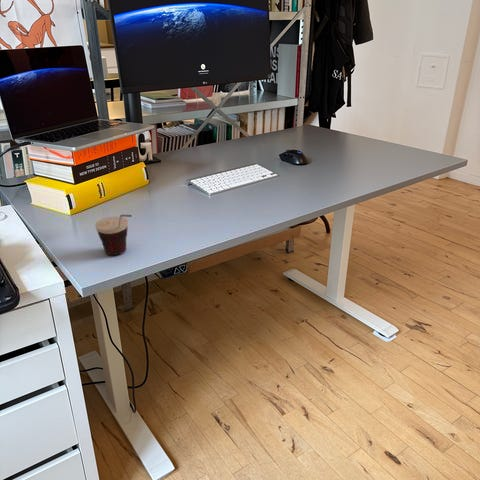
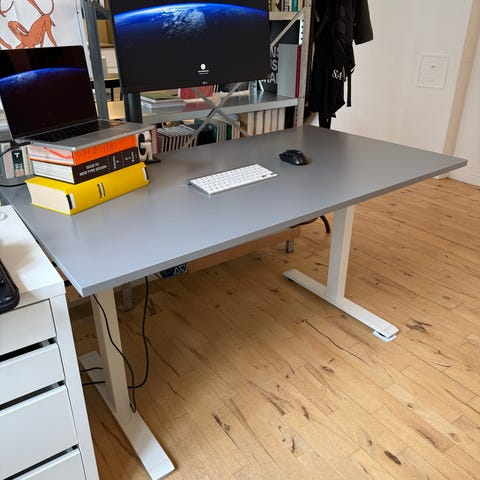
- cup (118, 231)
